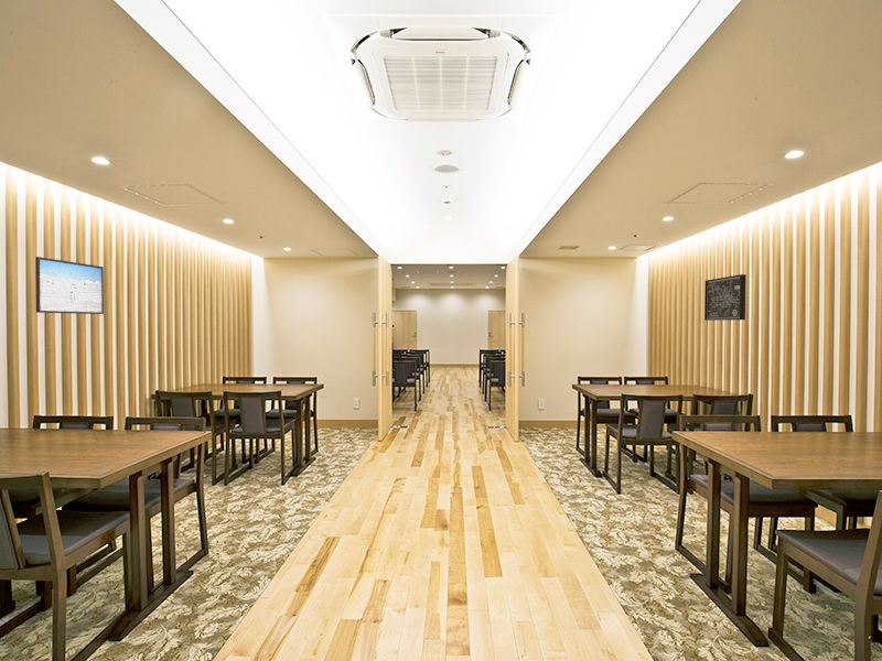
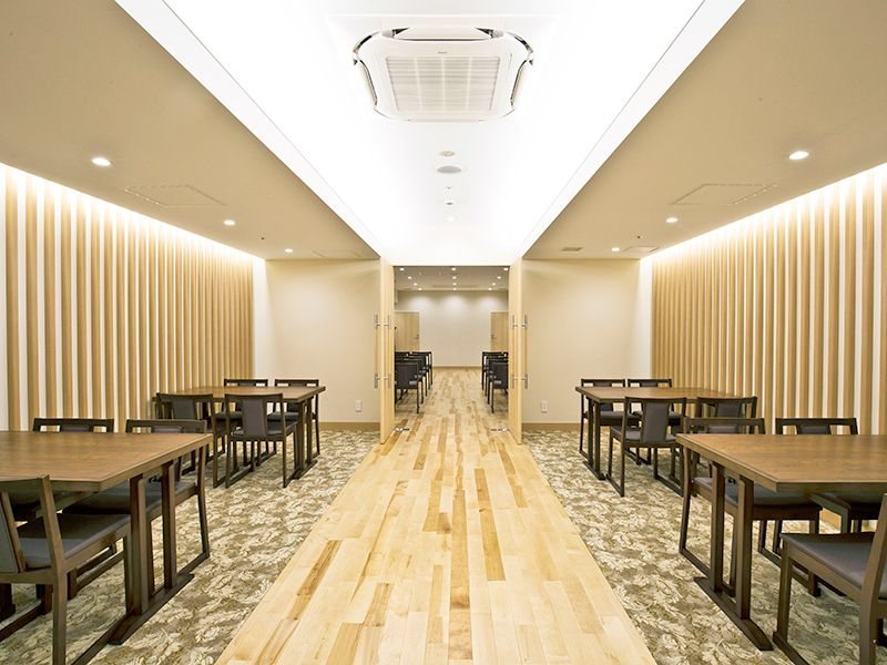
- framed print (72, 288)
- wall art (723, 299)
